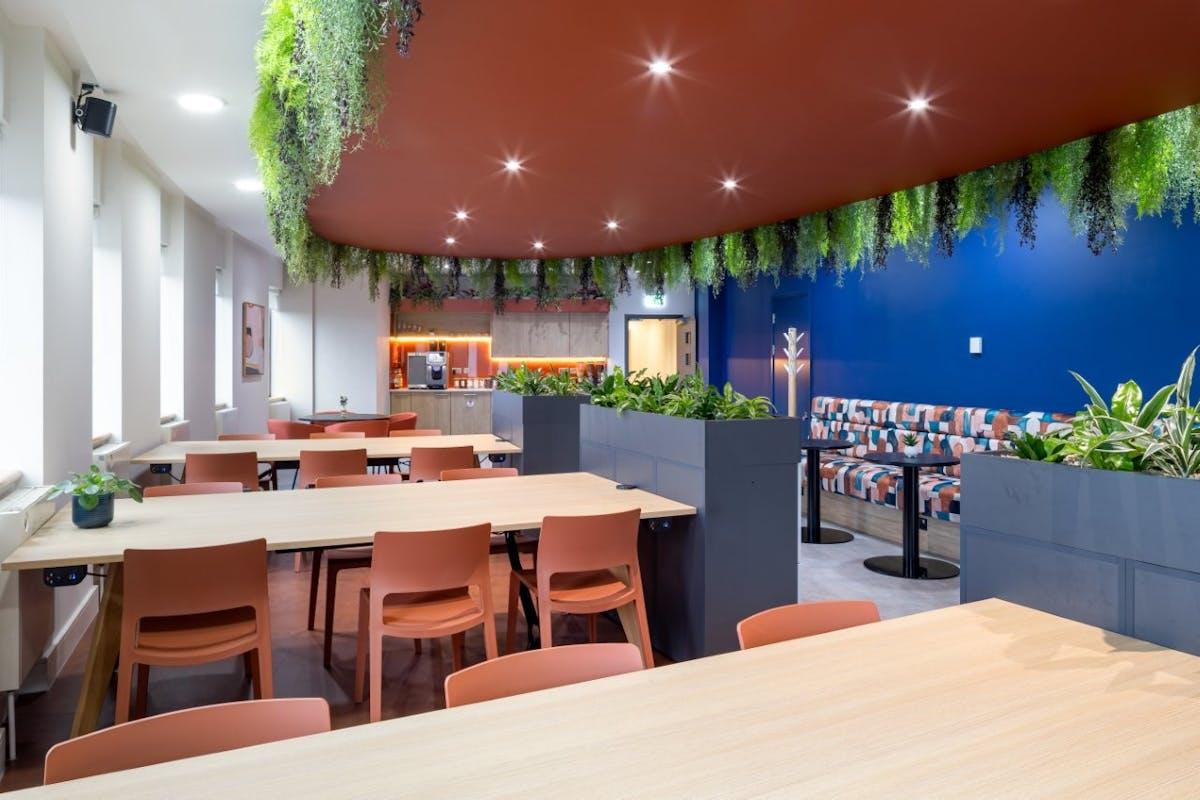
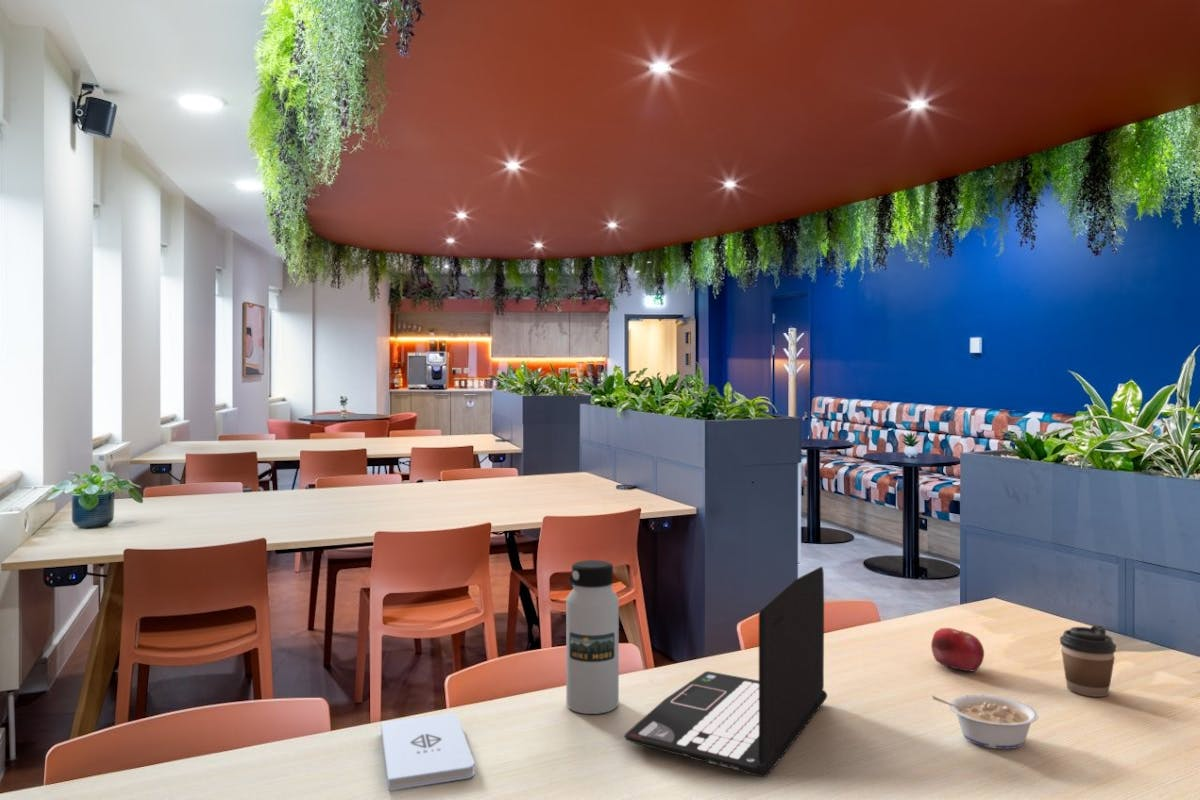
+ notepad (425, 747)
+ coffee cup (1087, 658)
+ laptop (725, 674)
+ water bottle (592, 633)
+ legume (990, 720)
+ fruit (955, 647)
